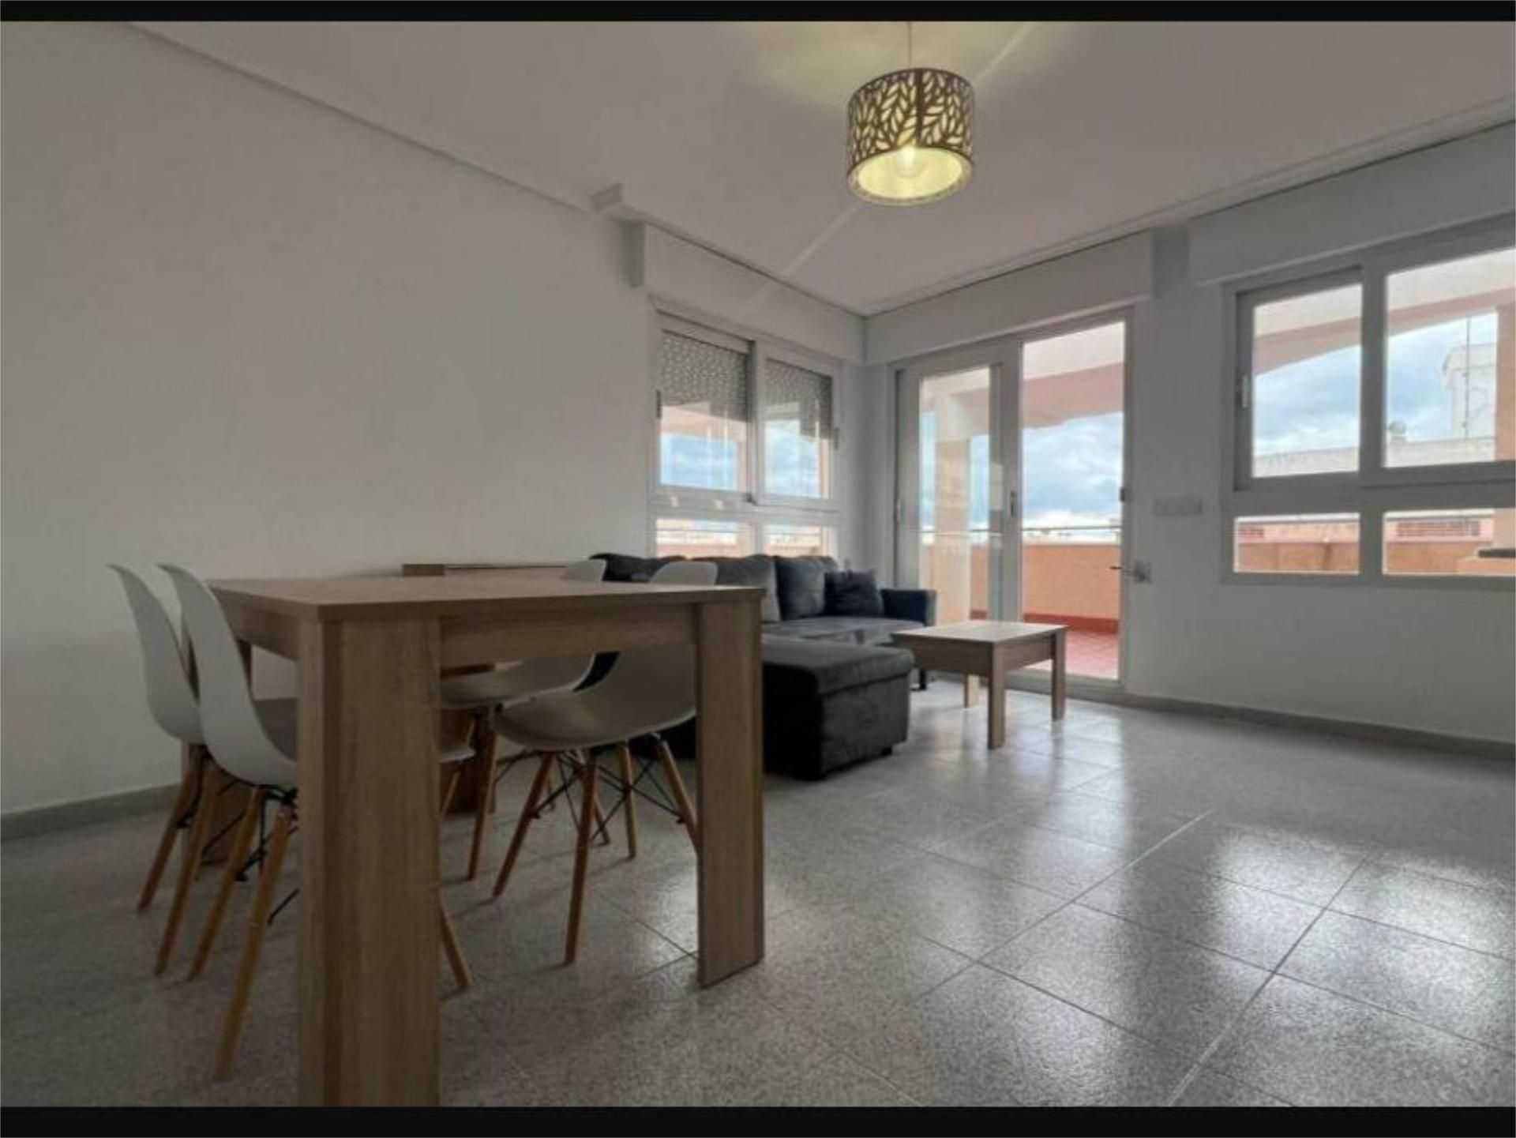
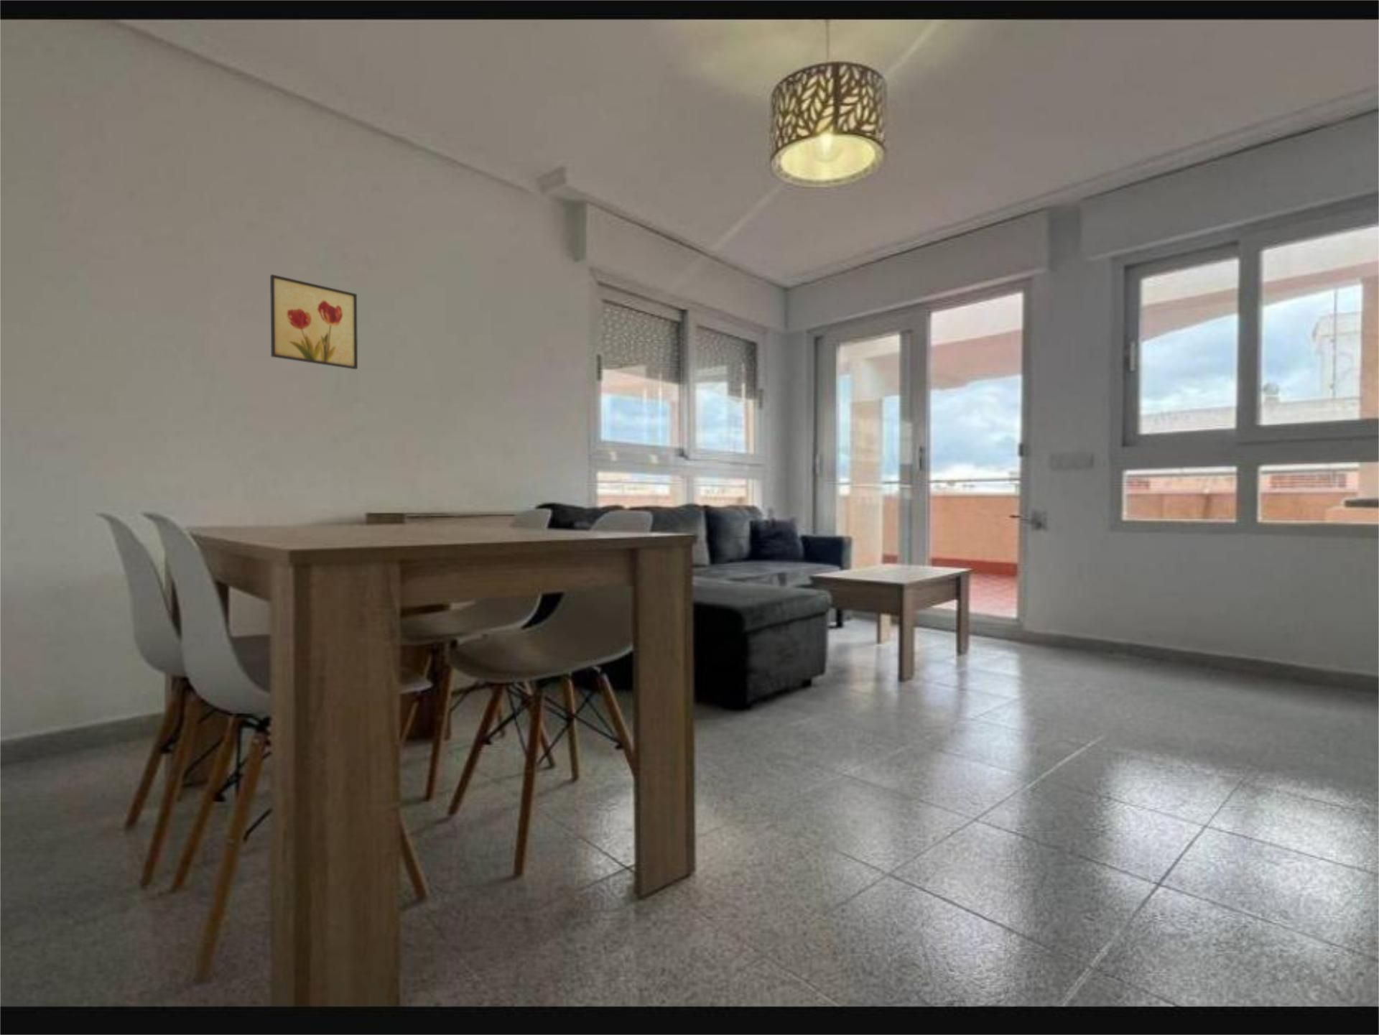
+ wall art (314, 324)
